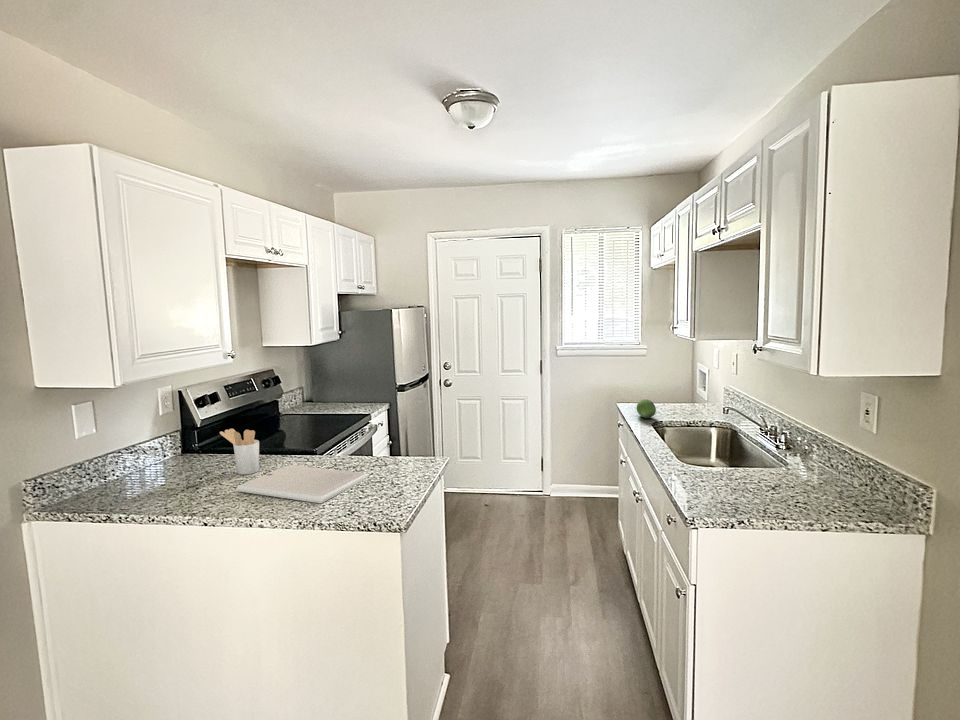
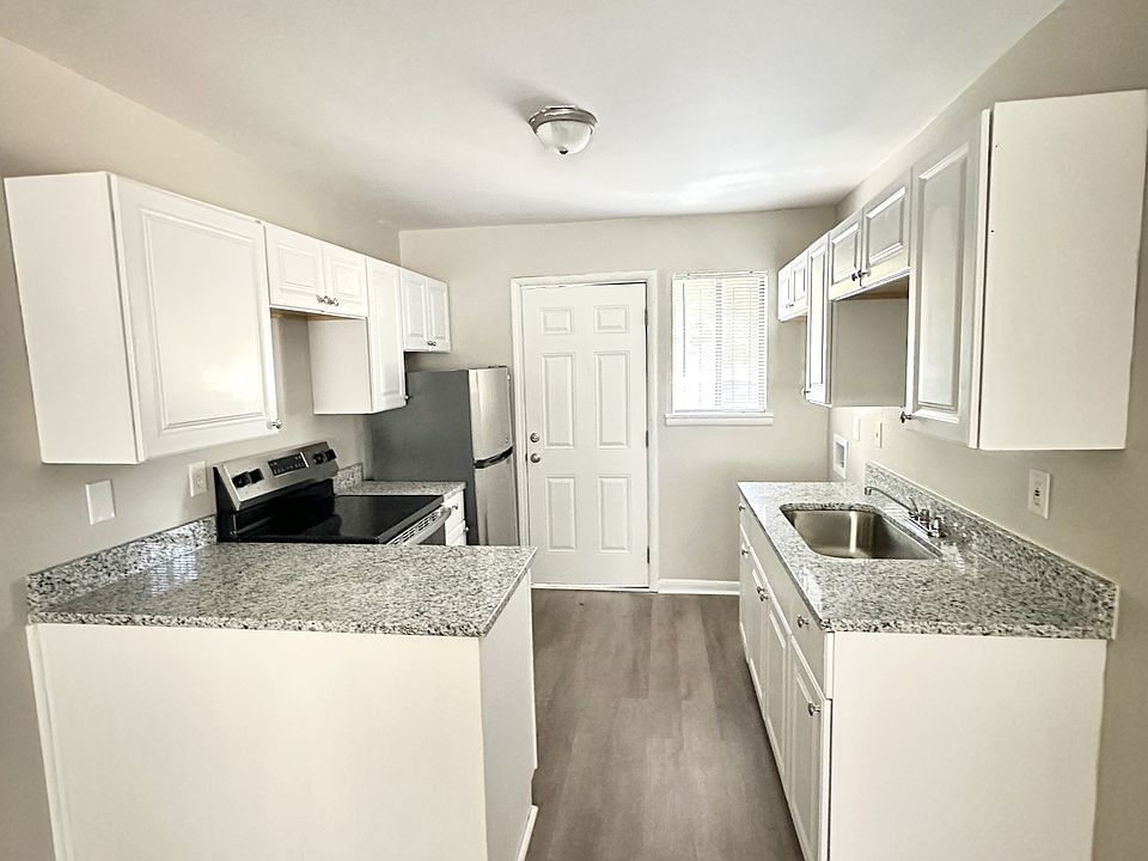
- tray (304, 481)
- fruit (645, 408)
- utensil holder (240, 449)
